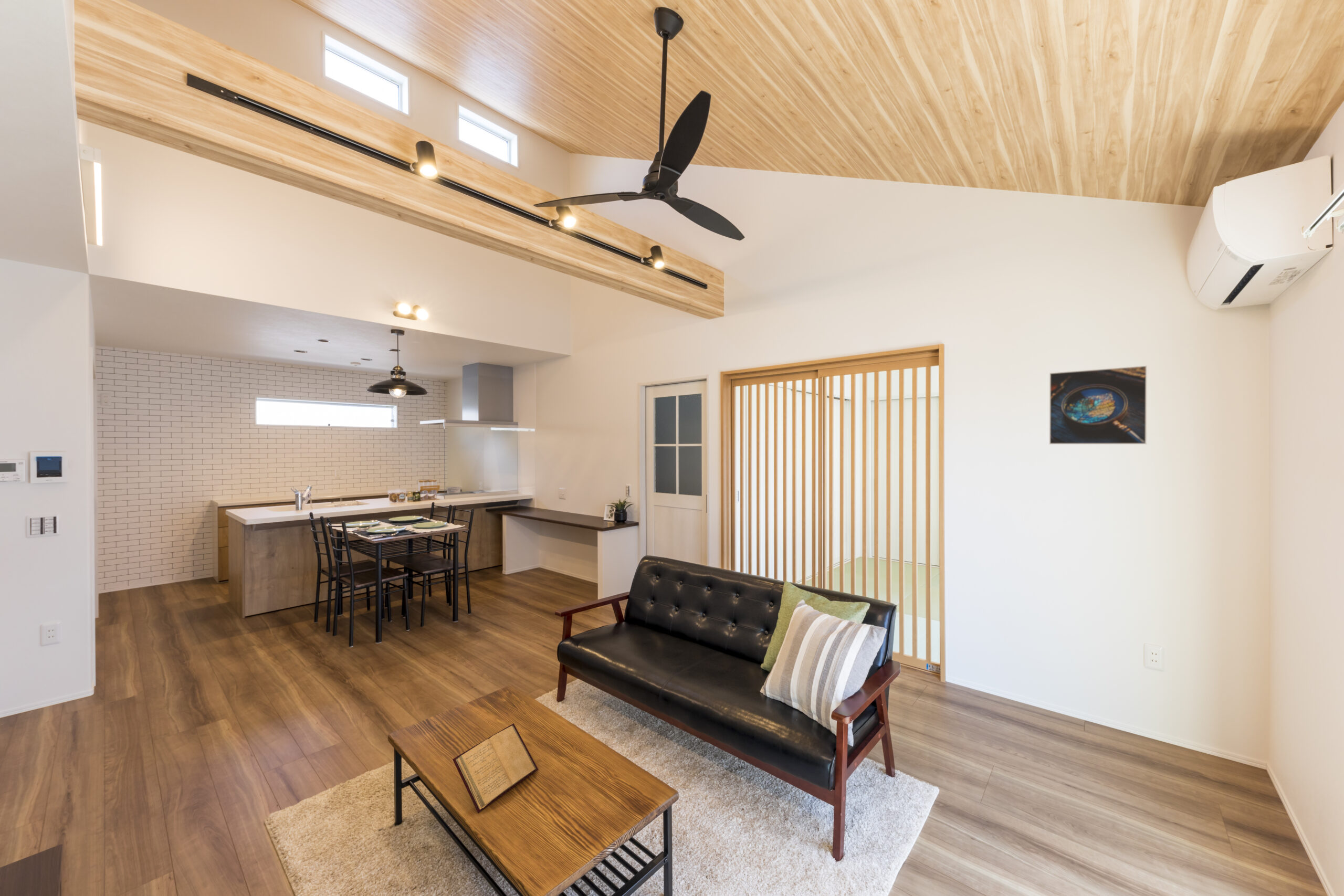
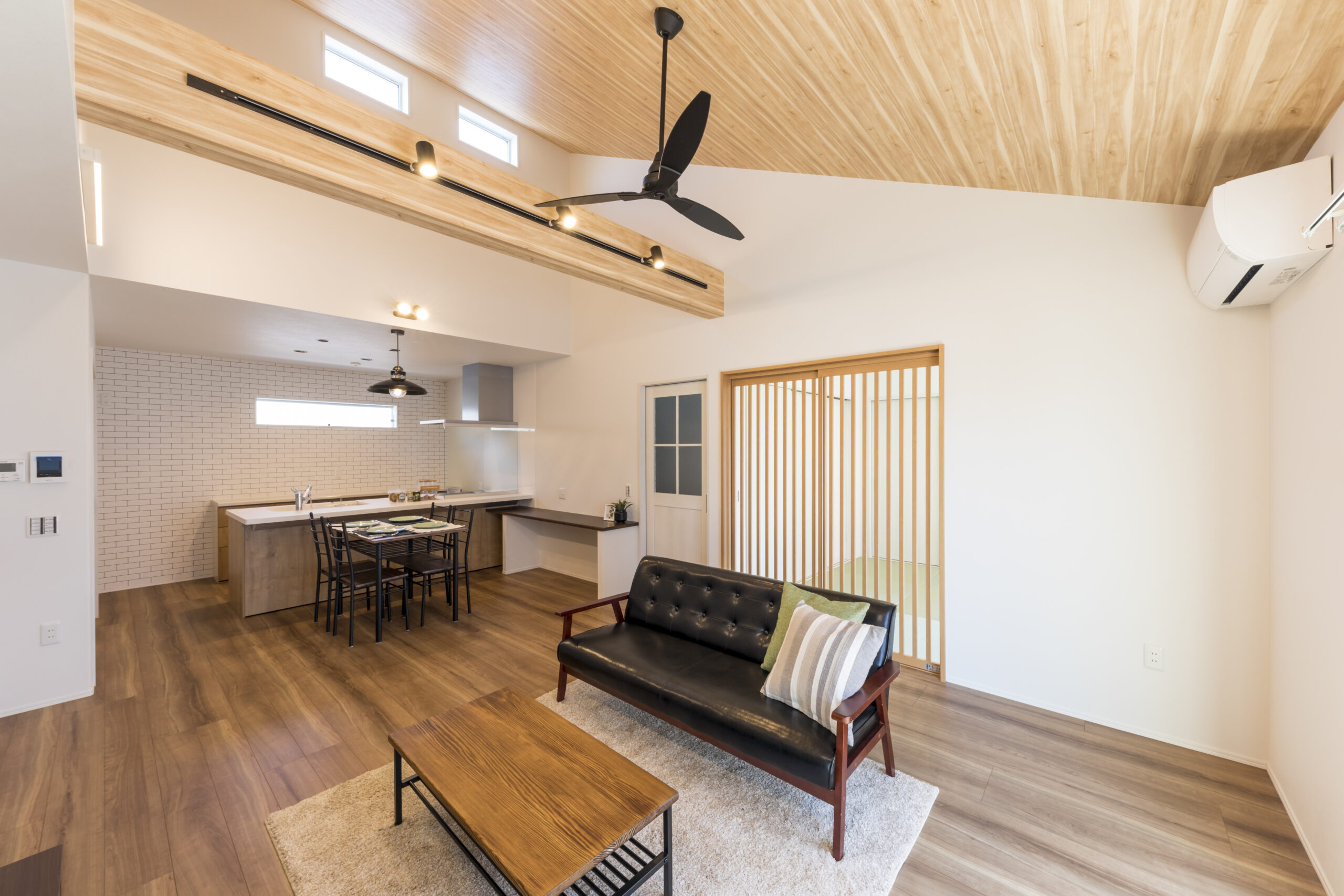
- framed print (1096, 407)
- book (497, 762)
